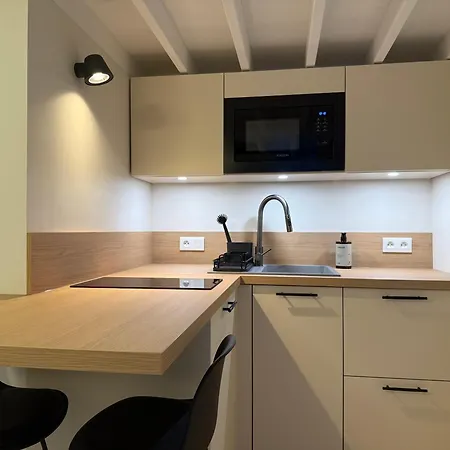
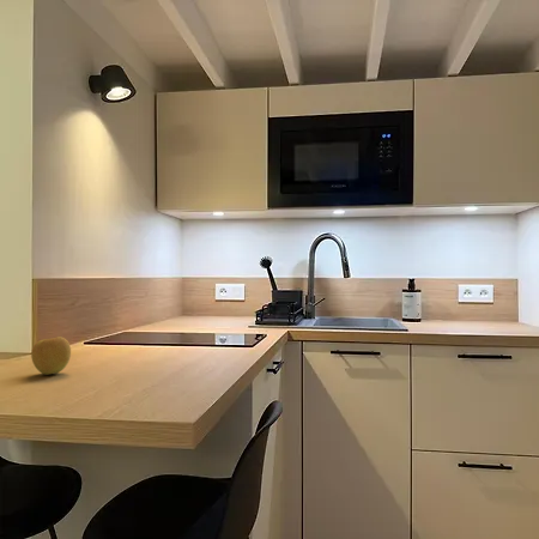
+ apple (50, 355)
